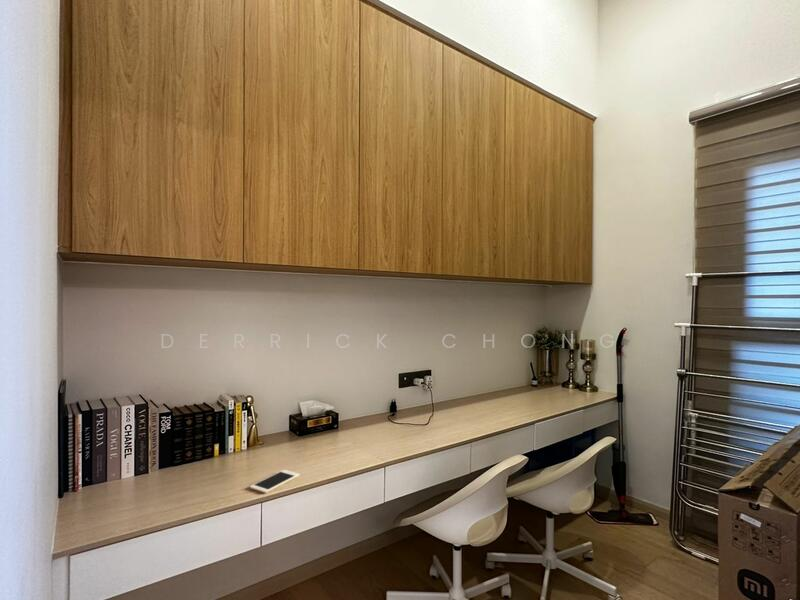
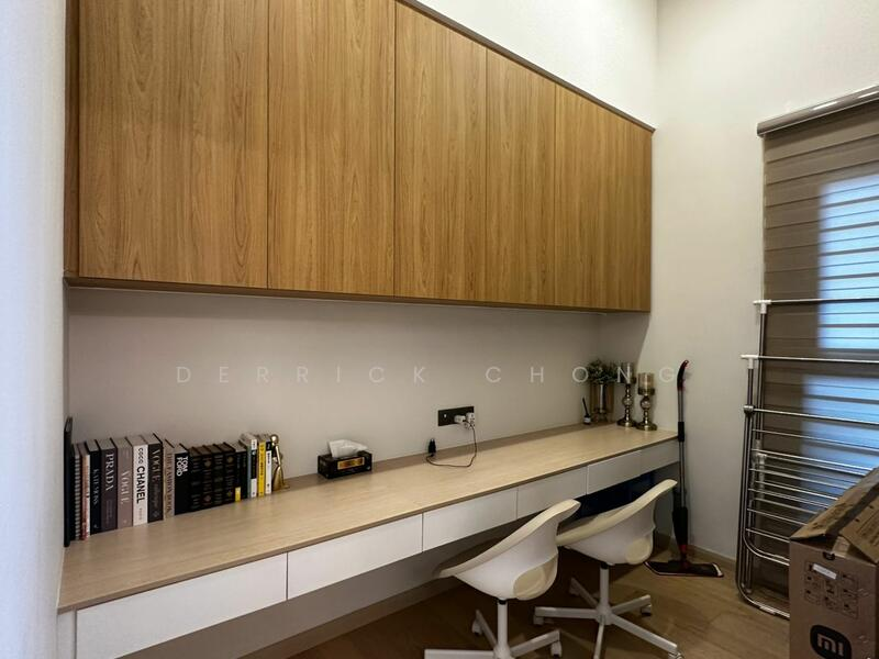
- cell phone (275, 480)
